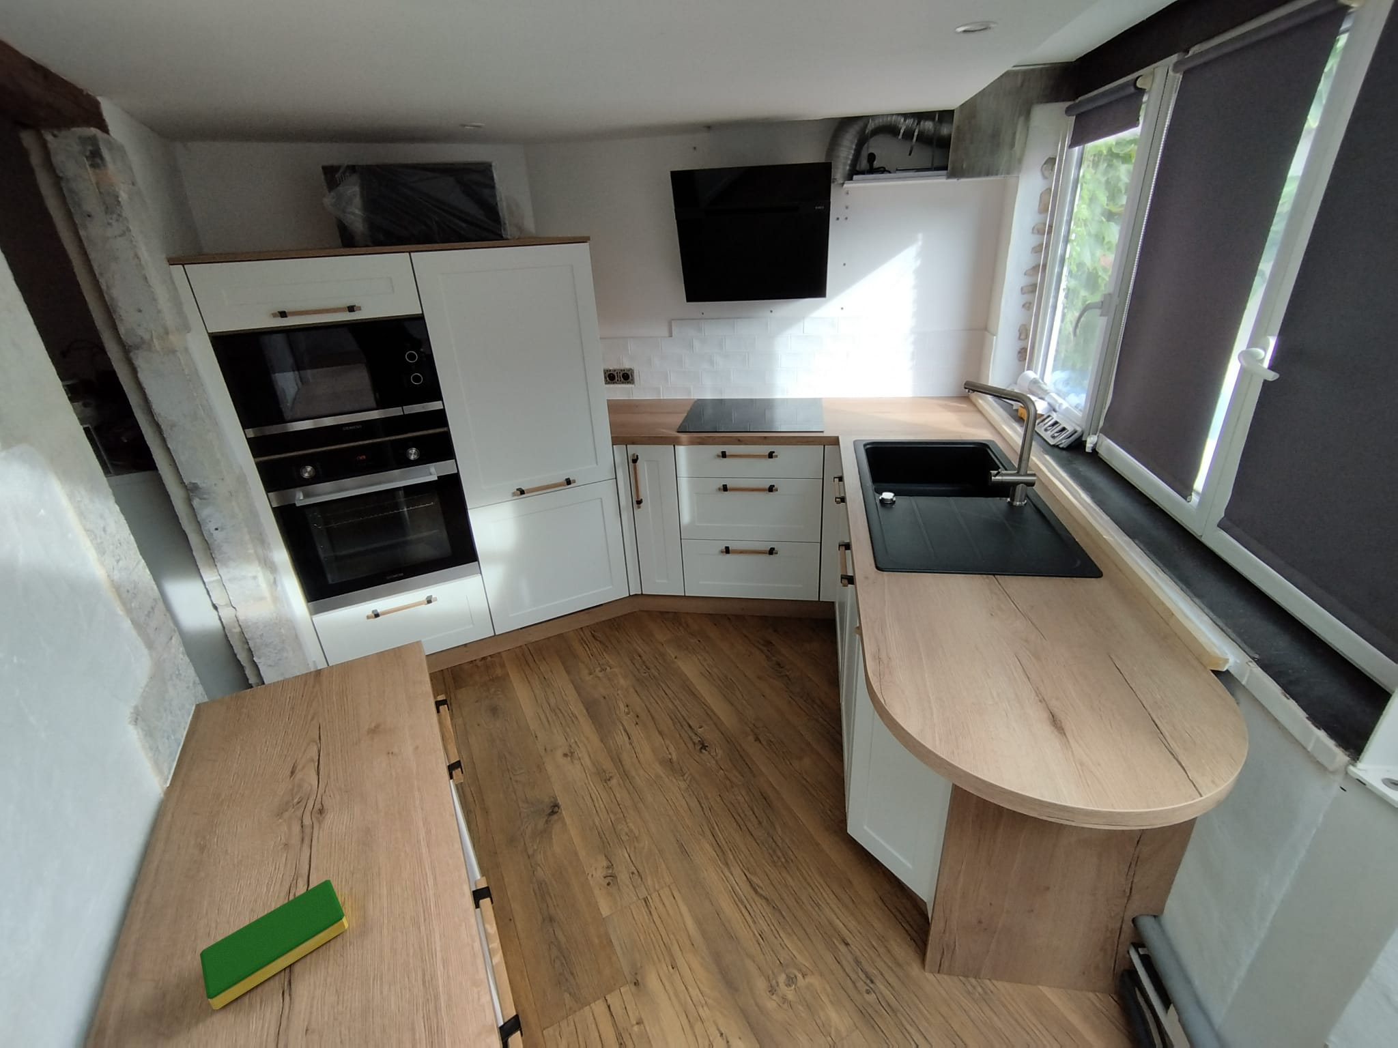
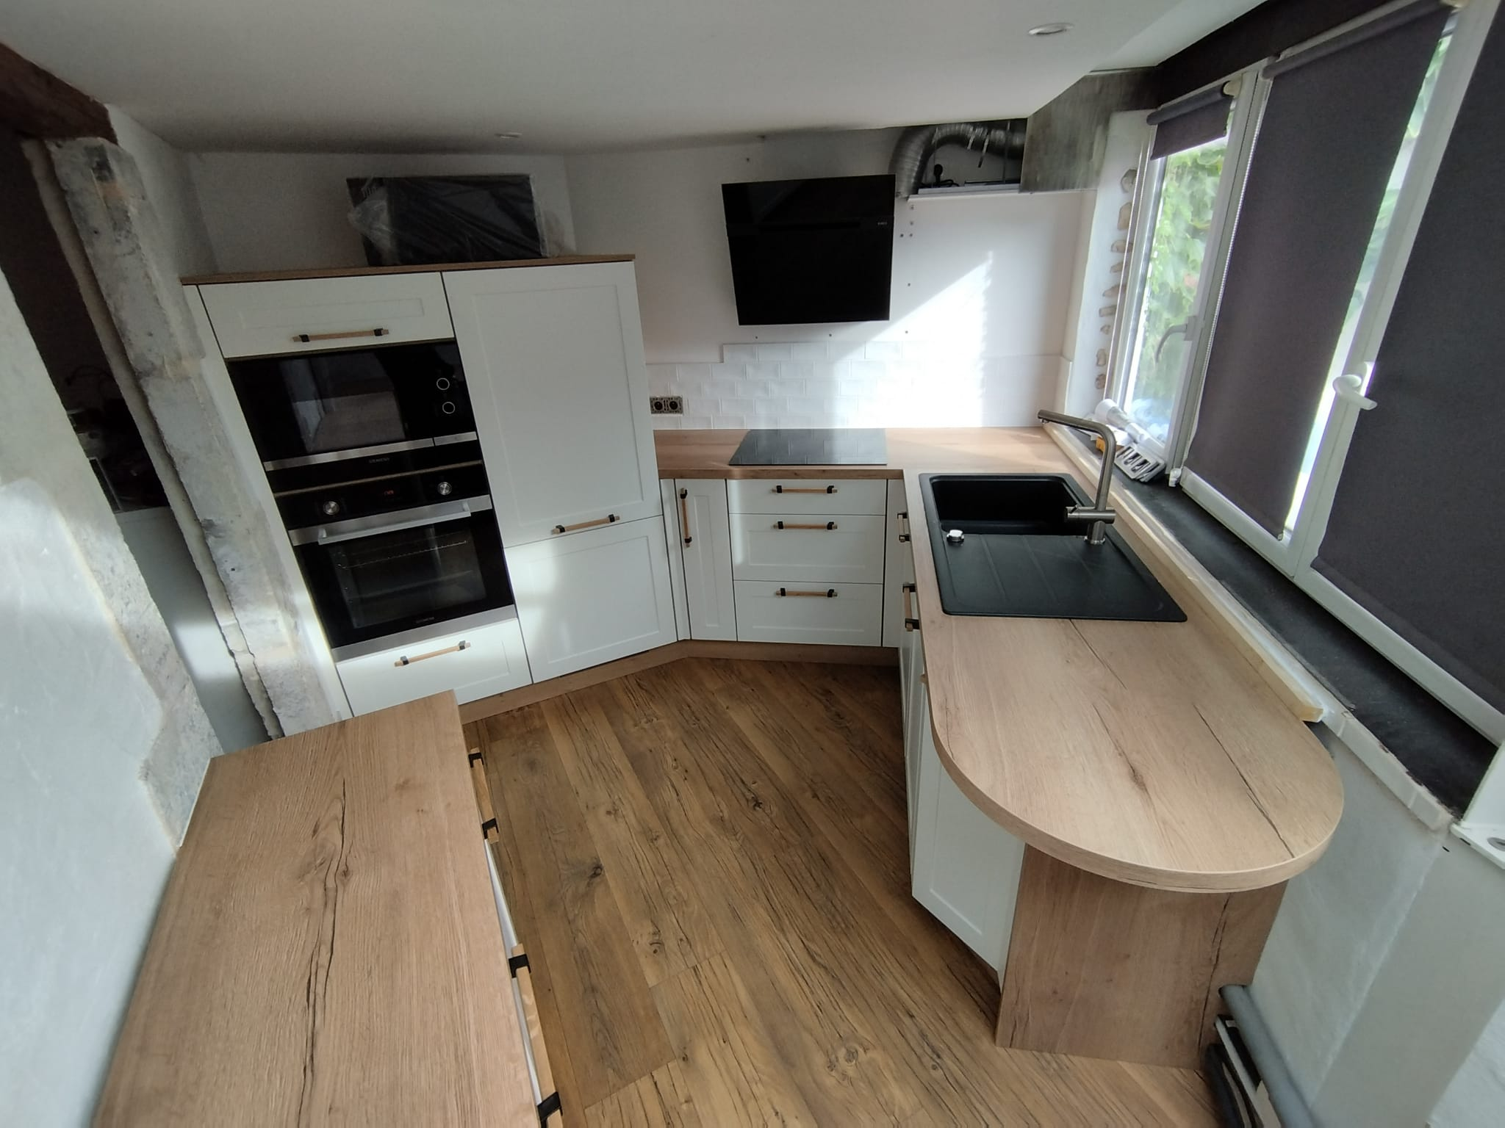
- dish sponge (276, 939)
